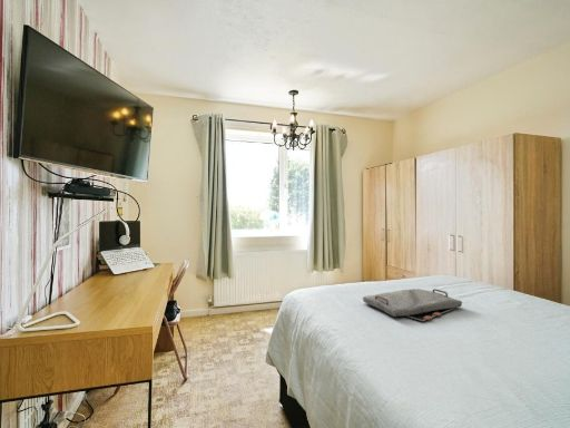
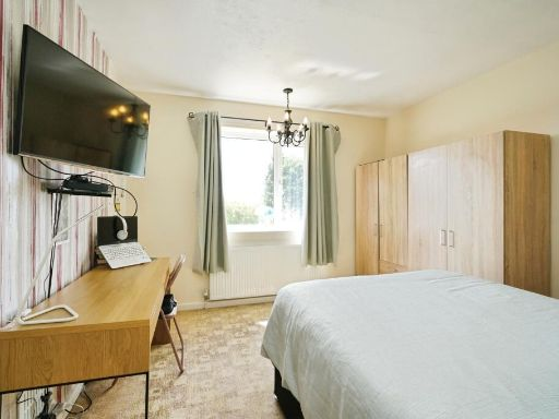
- serving tray (415, 301)
